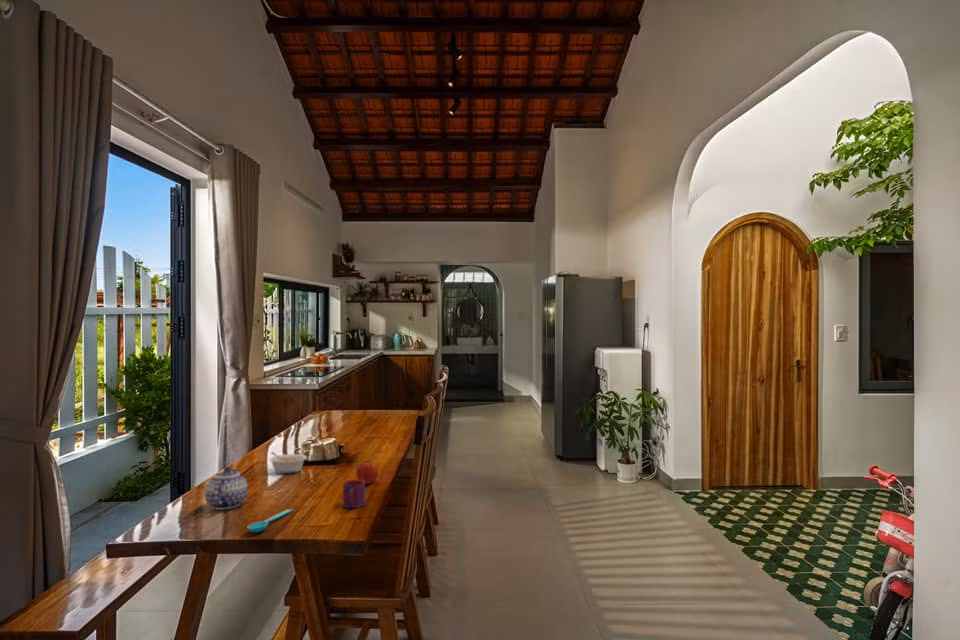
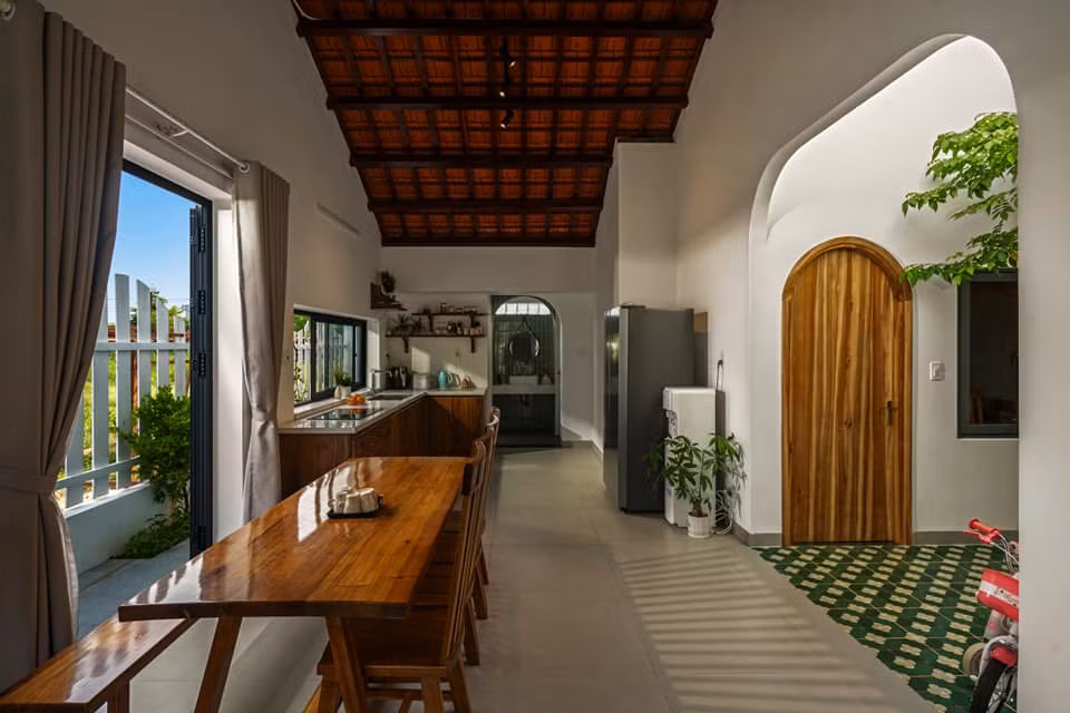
- teapot (226, 486)
- fruit (367, 470)
- legume (286, 463)
- spoon (271, 518)
- mug (352, 495)
